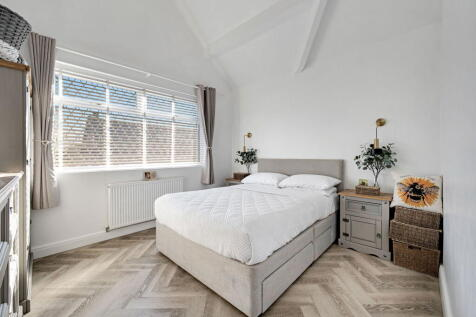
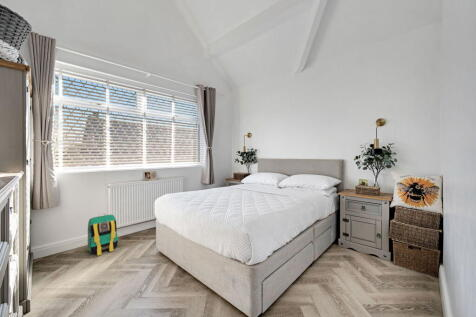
+ backpack (102, 231)
